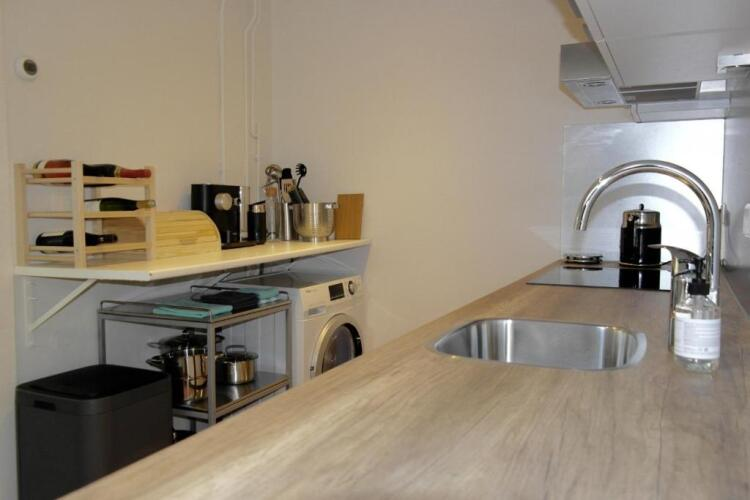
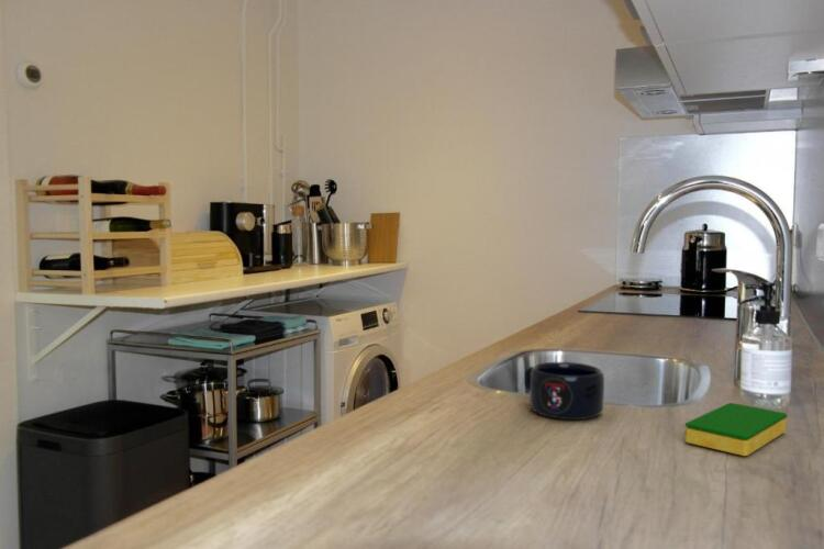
+ dish sponge (736, 427)
+ mug (560, 388)
